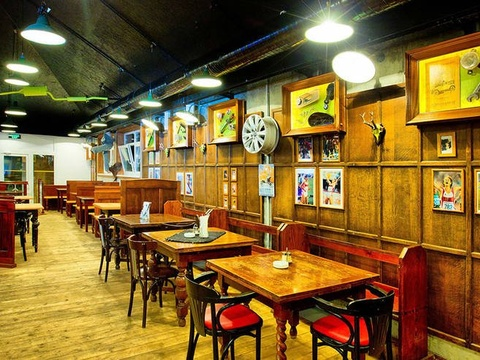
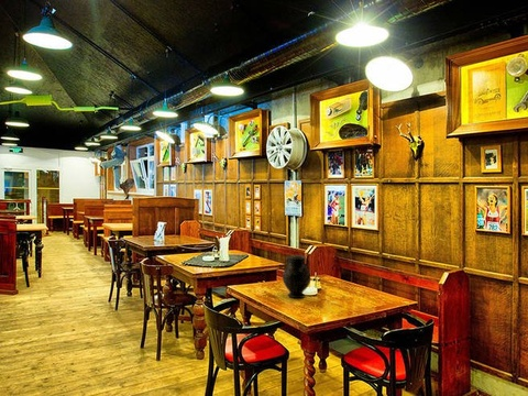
+ ewer (297, 276)
